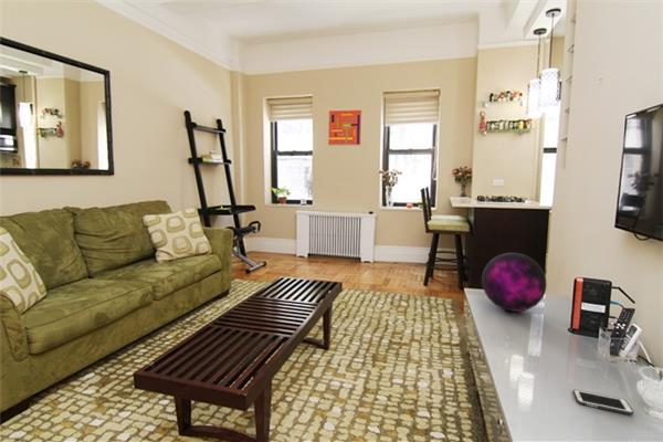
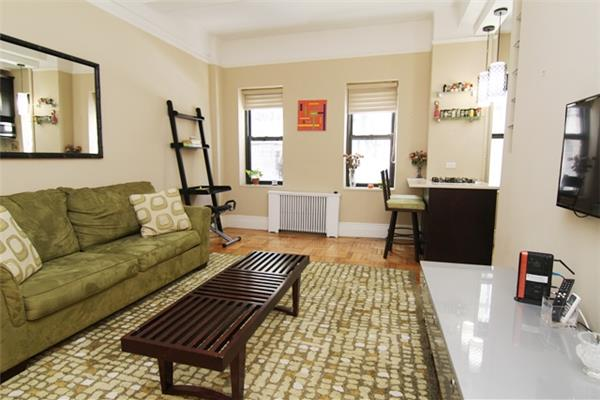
- decorative orb (513, 281)
- cell phone (601, 401)
